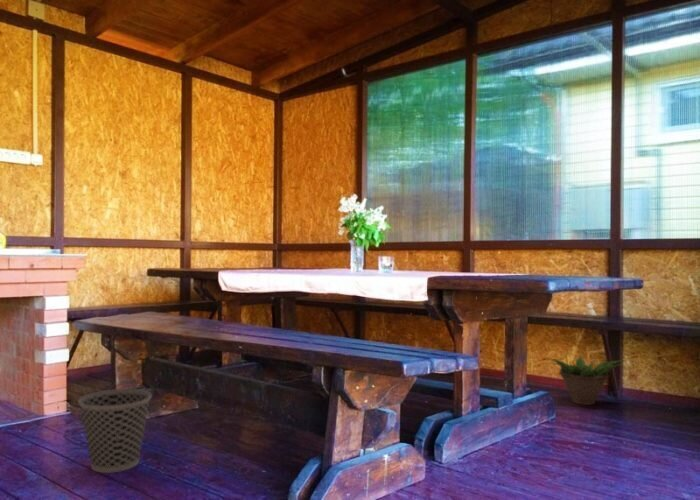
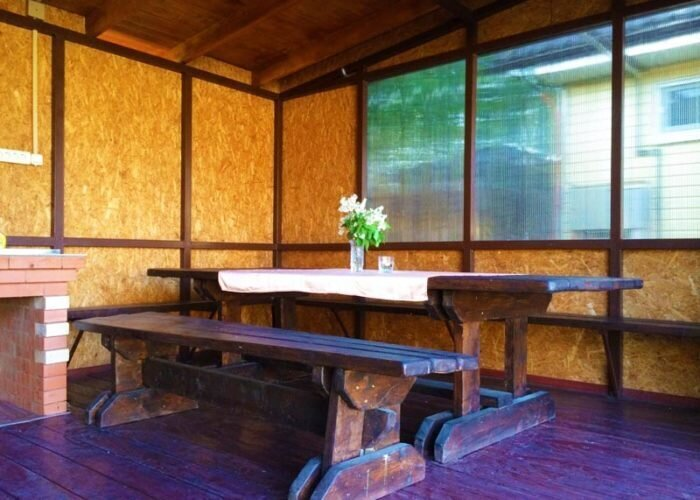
- decorative plant (580, 379)
- wastebasket (115, 430)
